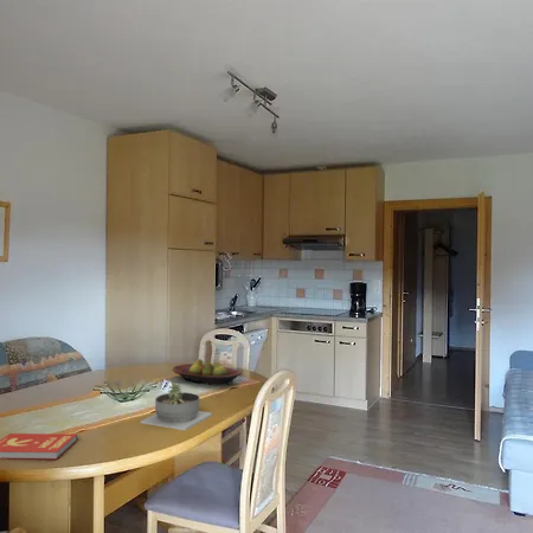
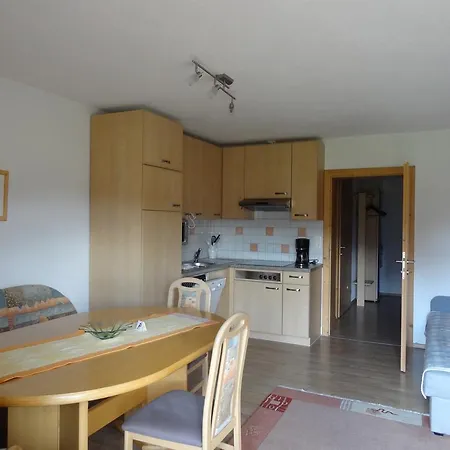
- succulent planter (176, 400)
- fruit bowl (206, 371)
- book (32, 444)
